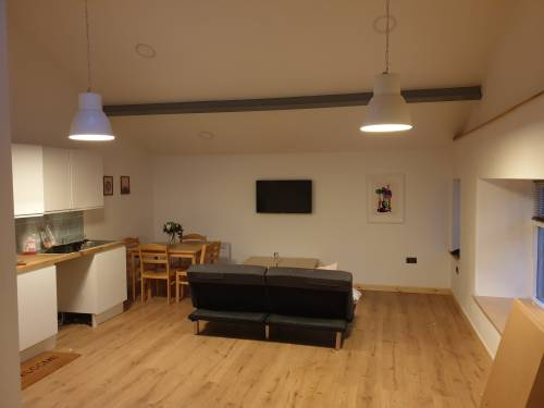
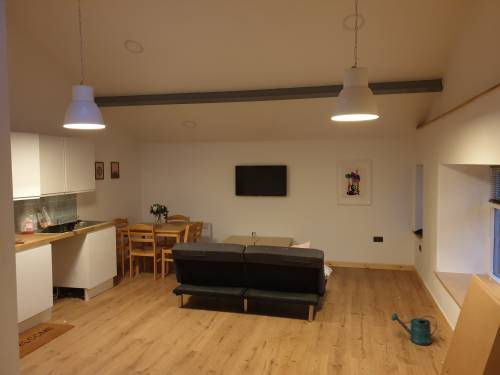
+ watering can (413, 327)
